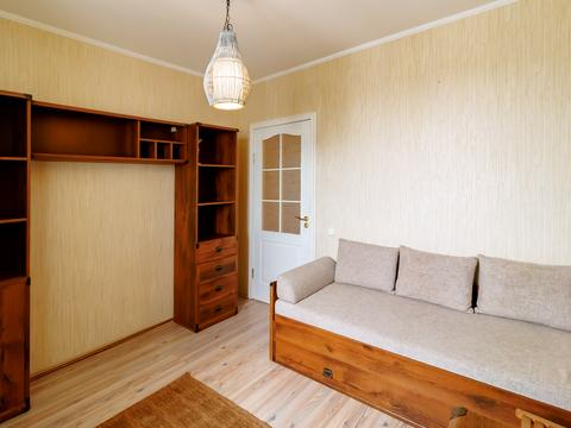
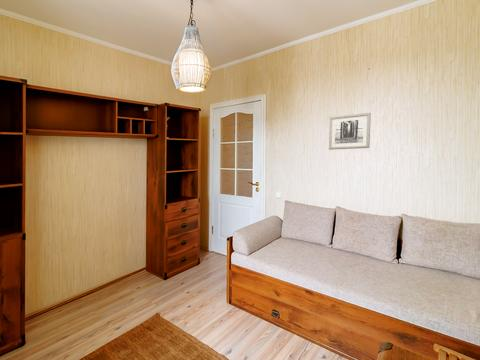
+ wall art (348, 132)
